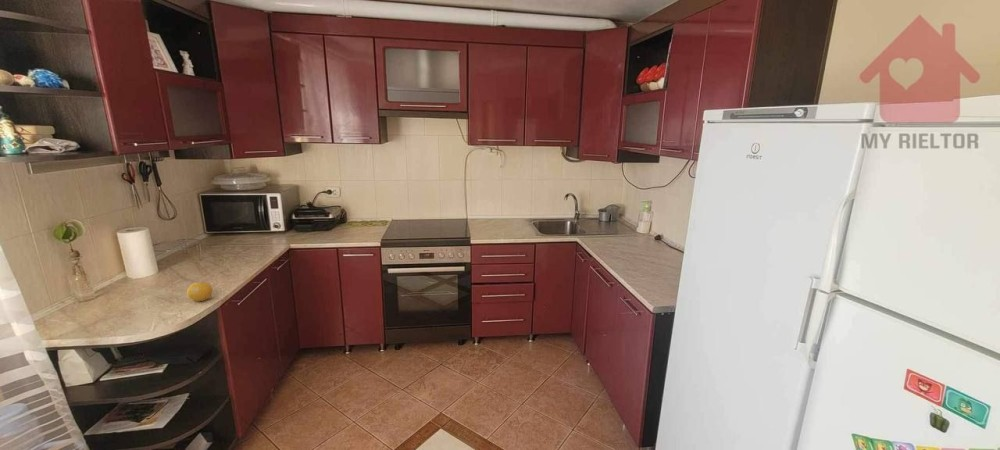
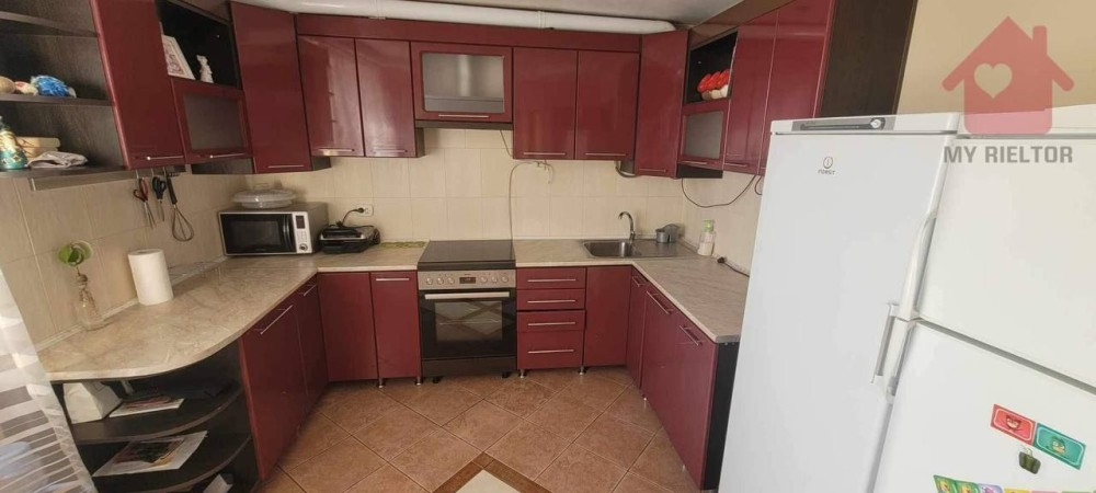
- fruit (200, 291)
